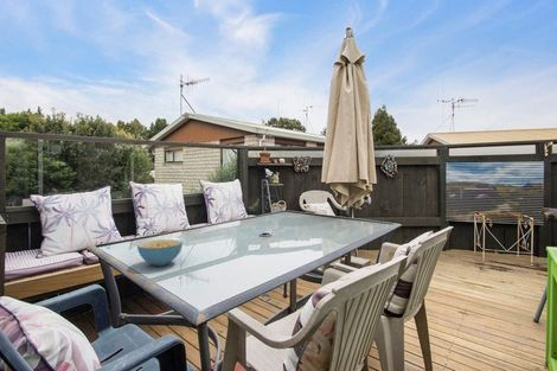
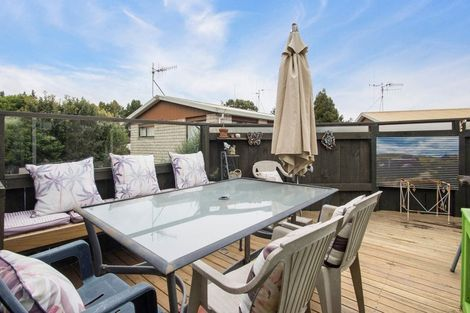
- cereal bowl (160, 254)
